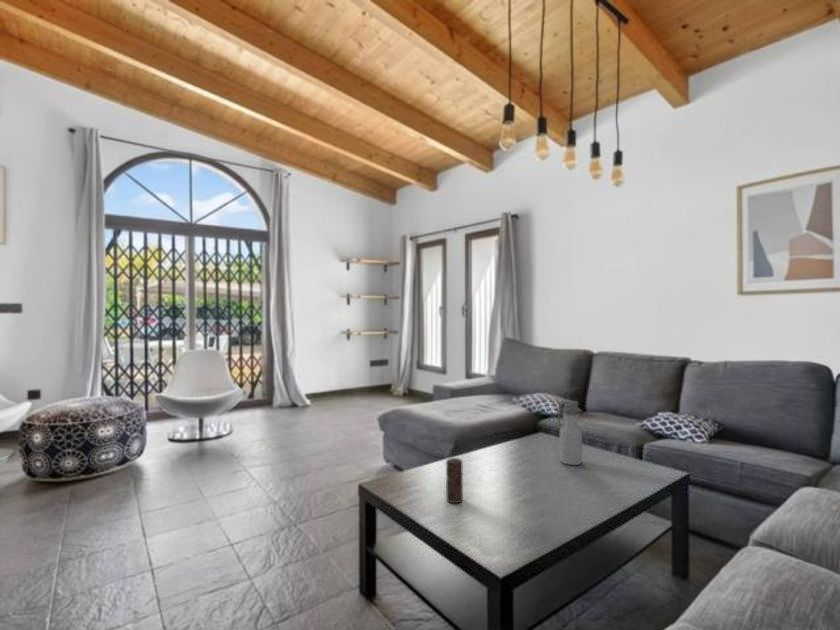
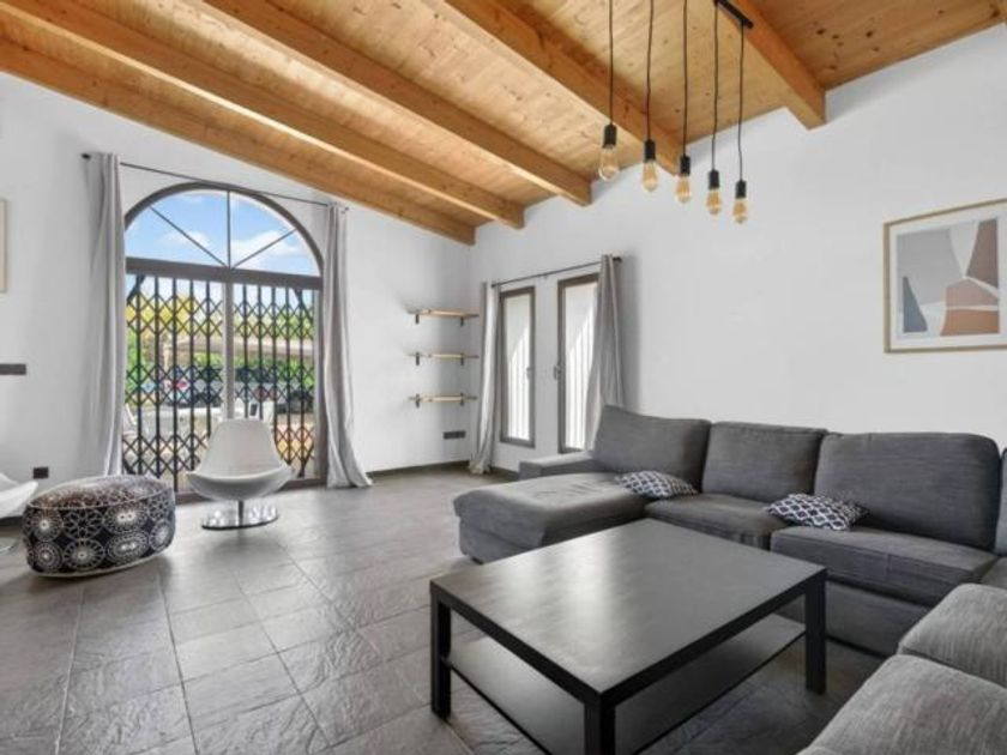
- water bottle (570, 431)
- candle (454, 480)
